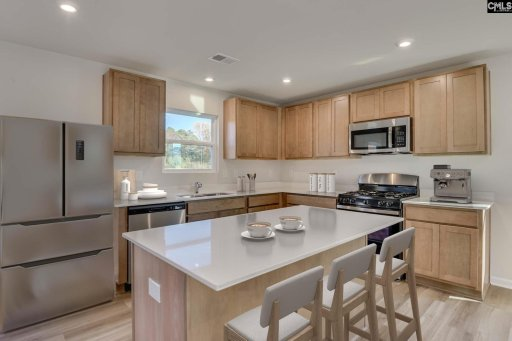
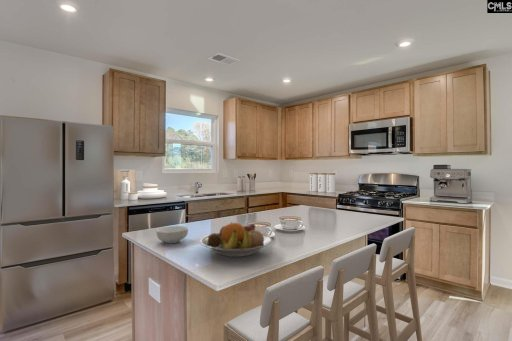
+ fruit bowl (236, 236)
+ cereal bowl (172, 235)
